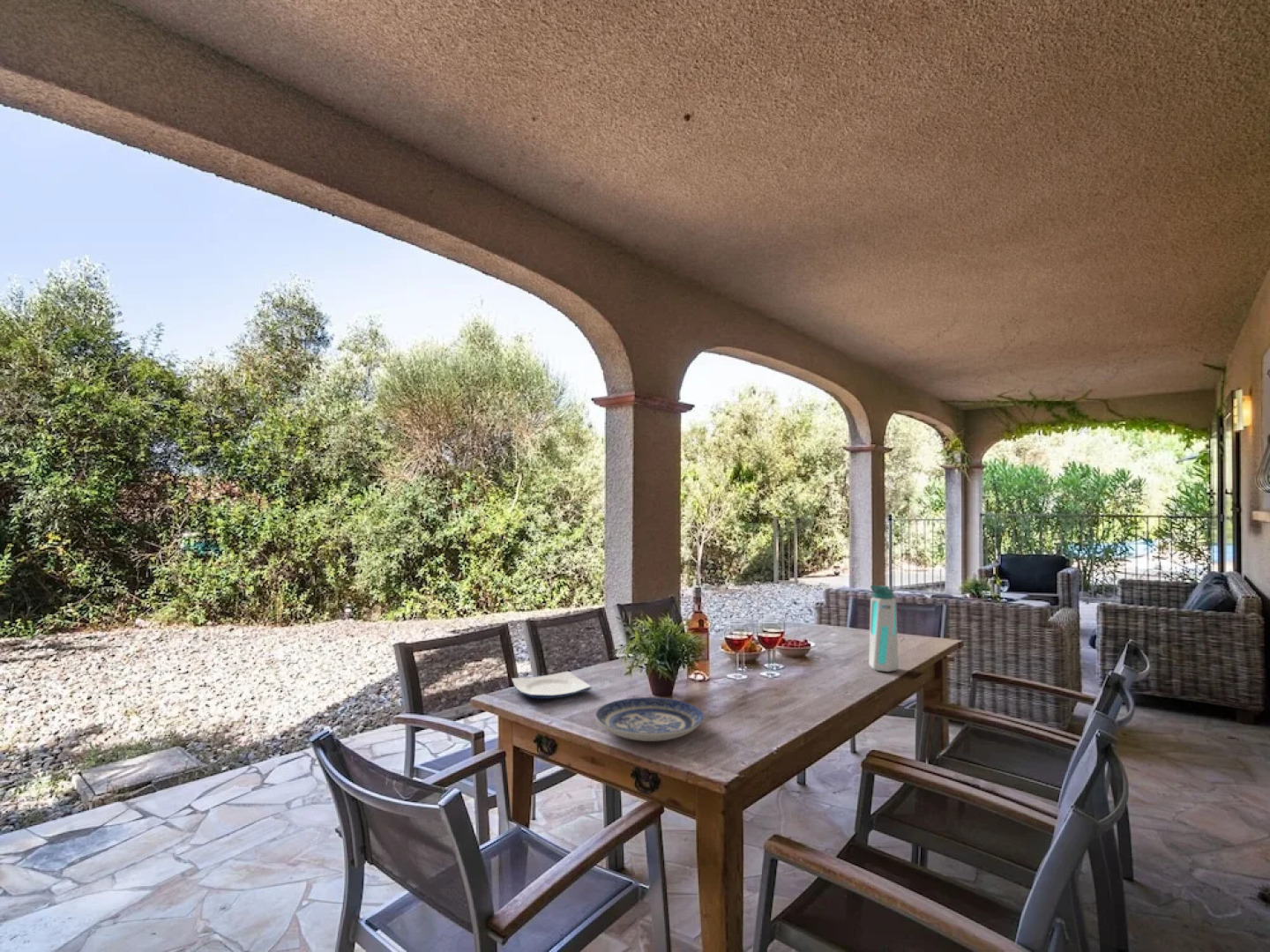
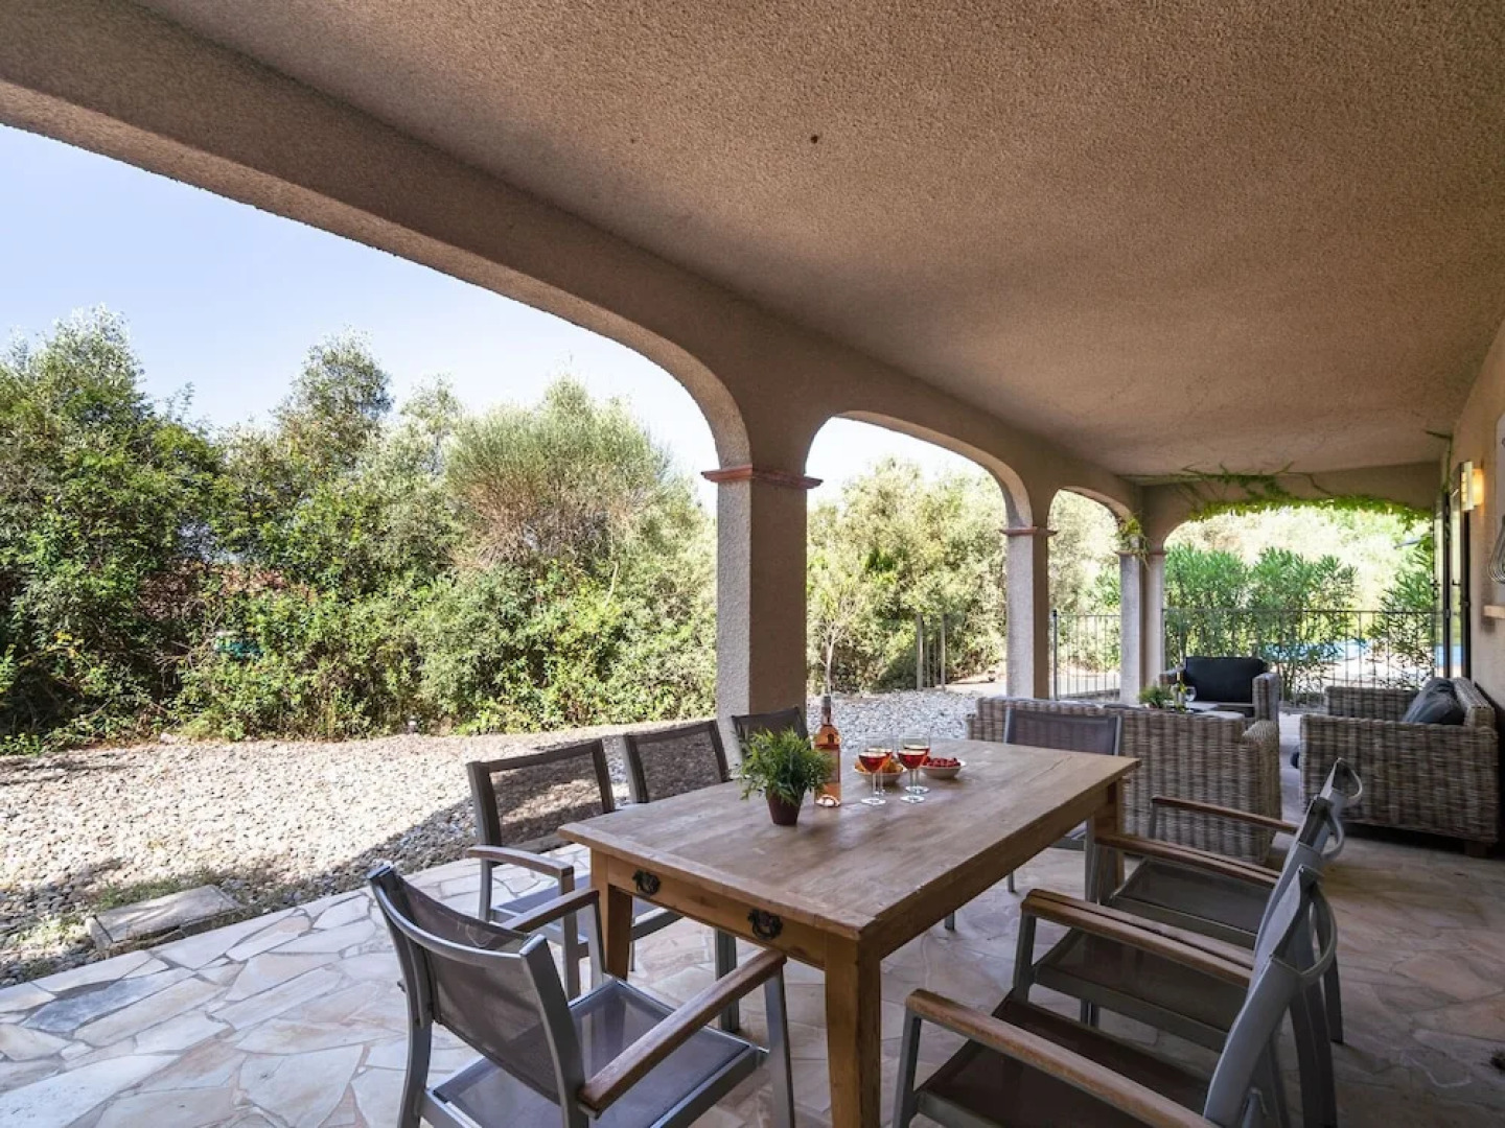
- plate (550, 686)
- water bottle (883, 627)
- plate (649, 722)
